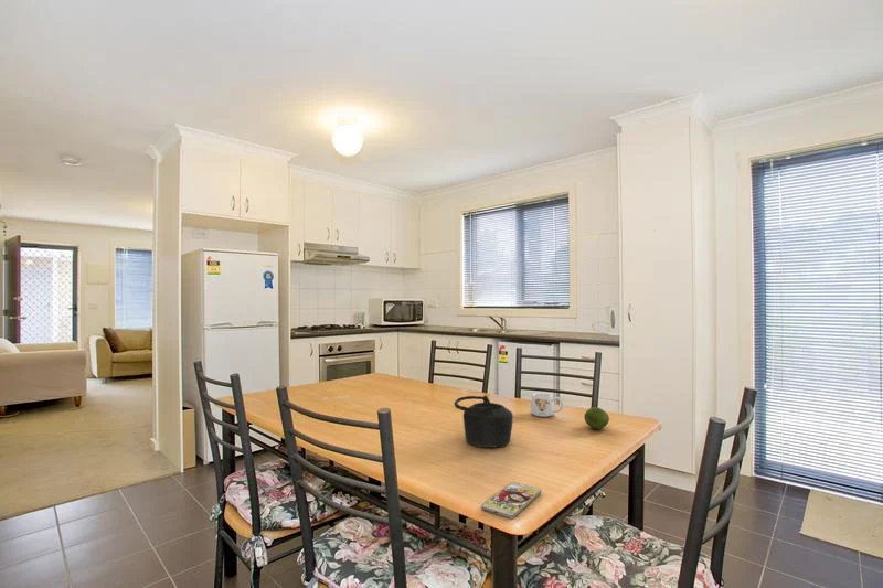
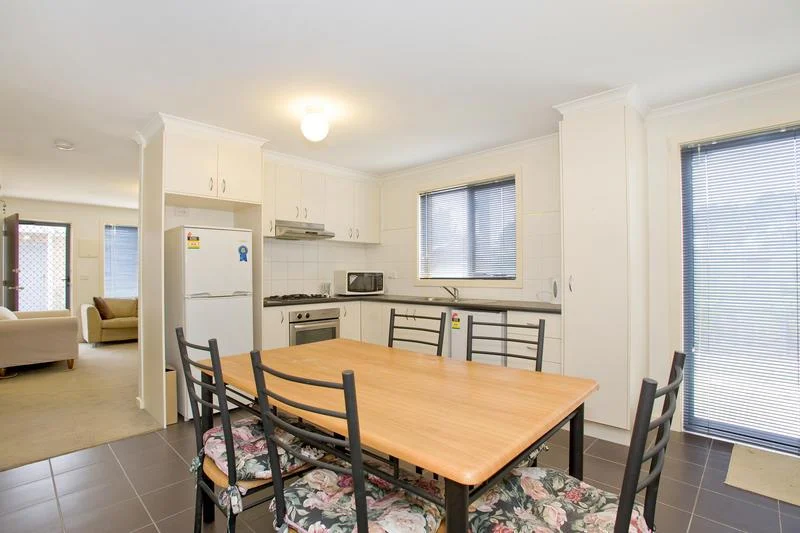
- teapot (485, 419)
- fruit (596, 417)
- mug (546, 405)
- smartphone (512, 498)
